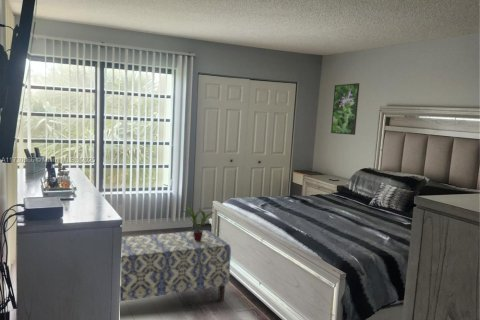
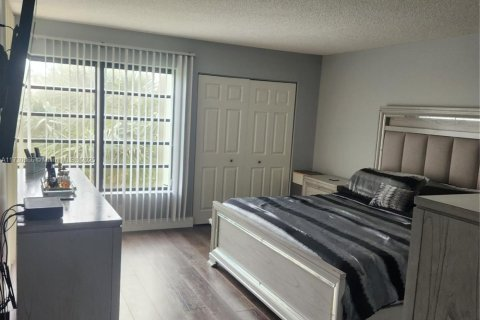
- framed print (344, 109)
- bench (160, 271)
- potted plant (196, 223)
